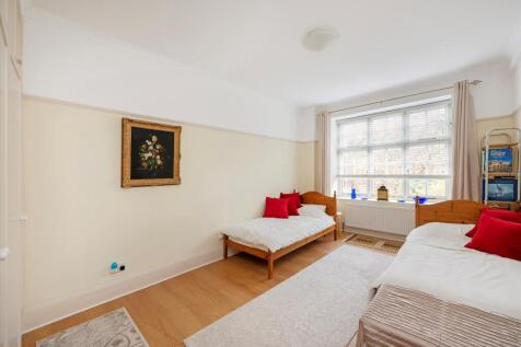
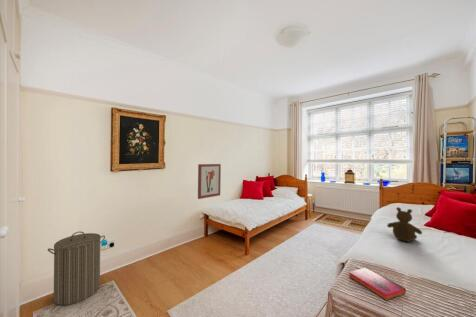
+ wall art (209, 180)
+ laundry hamper (78, 262)
+ hardback book (375, 281)
+ teddy bear (404, 223)
